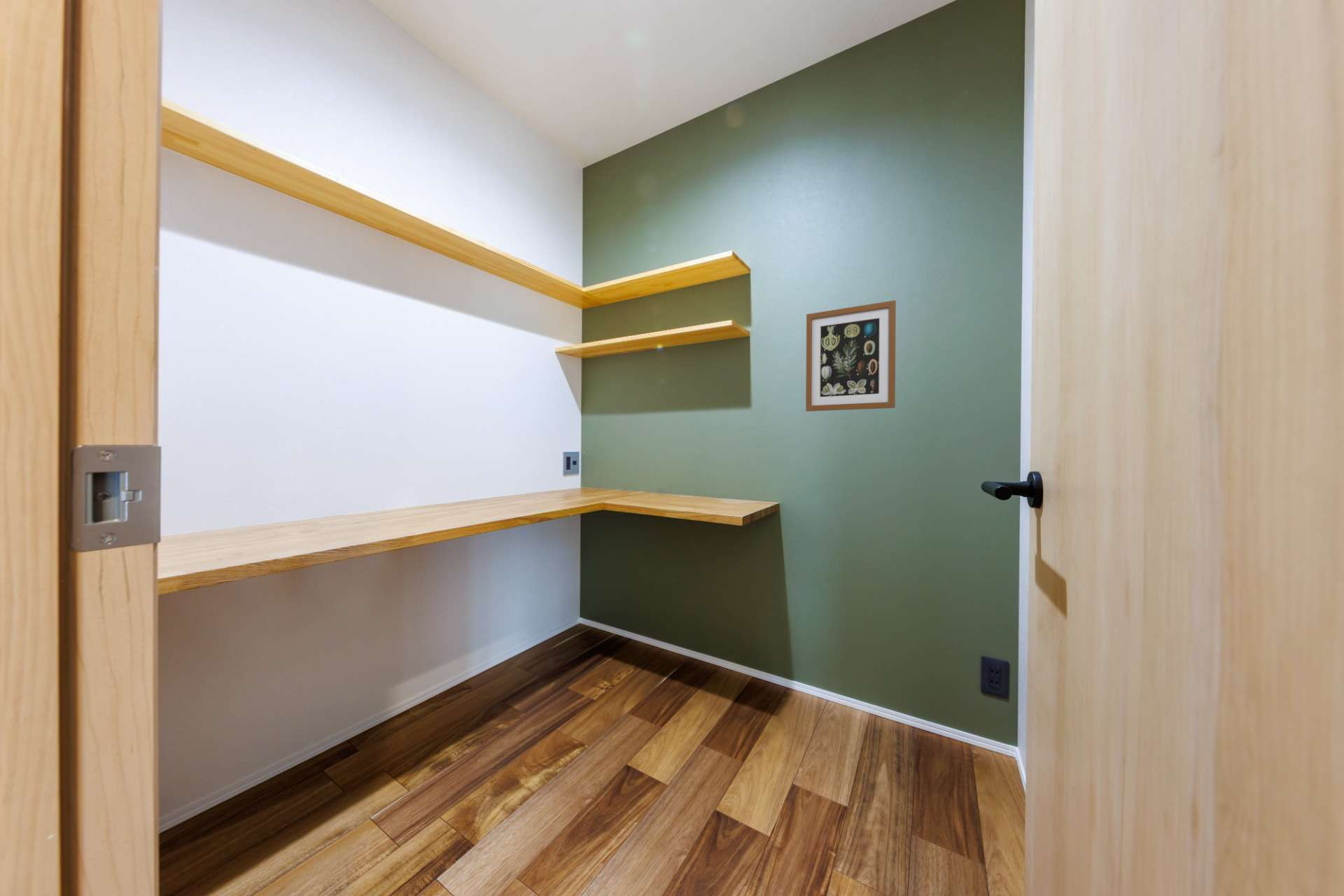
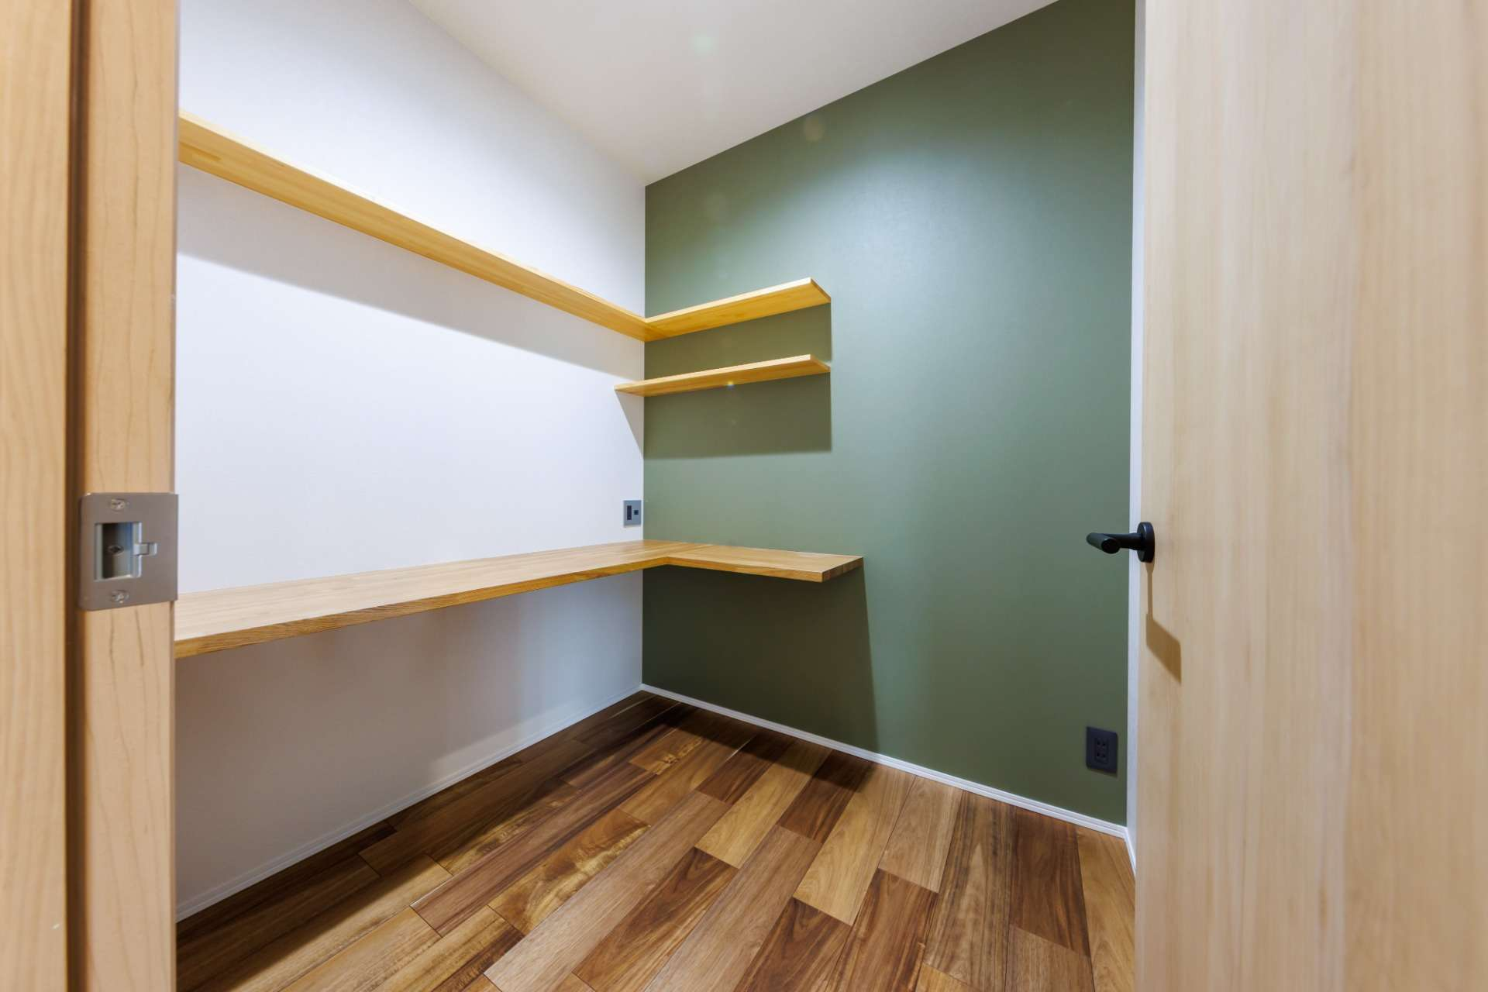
- wall art (848, 358)
